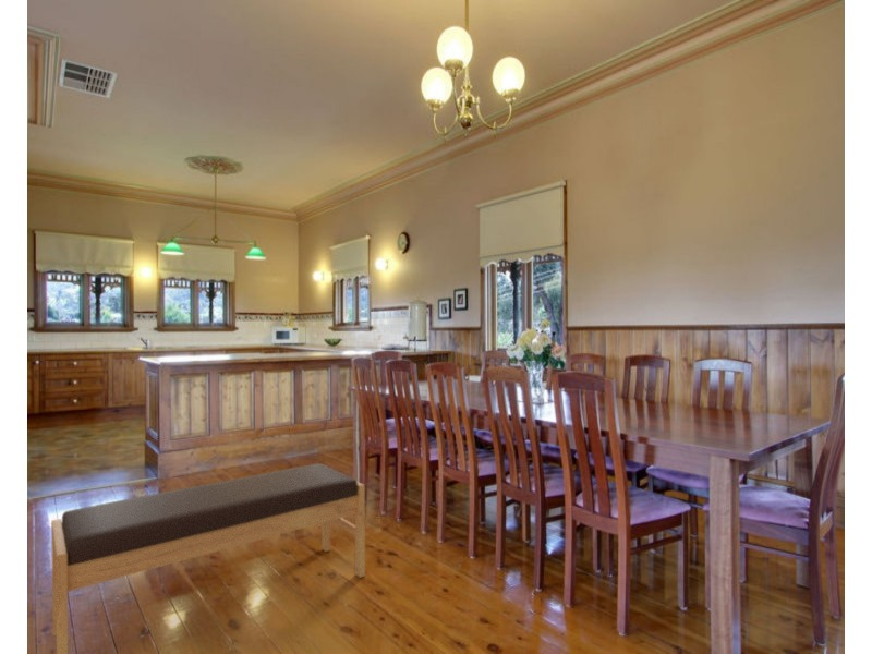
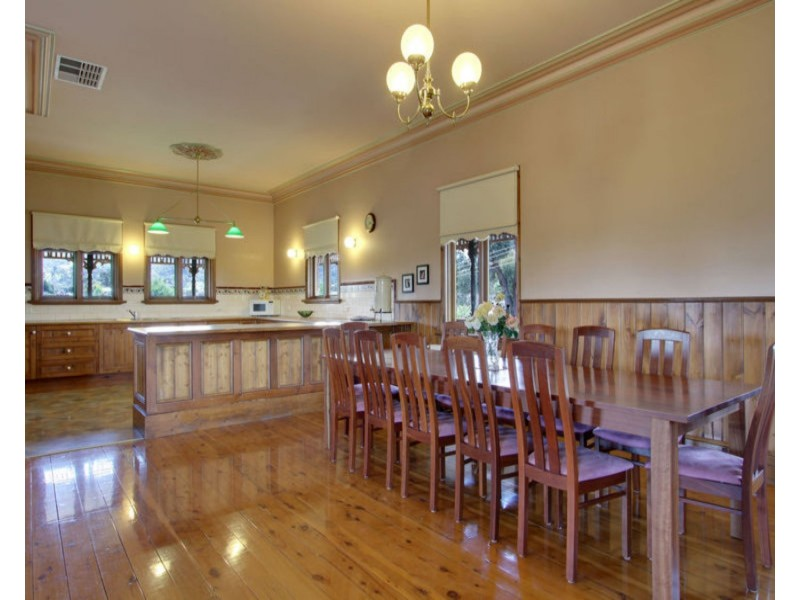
- bench (223, 546)
